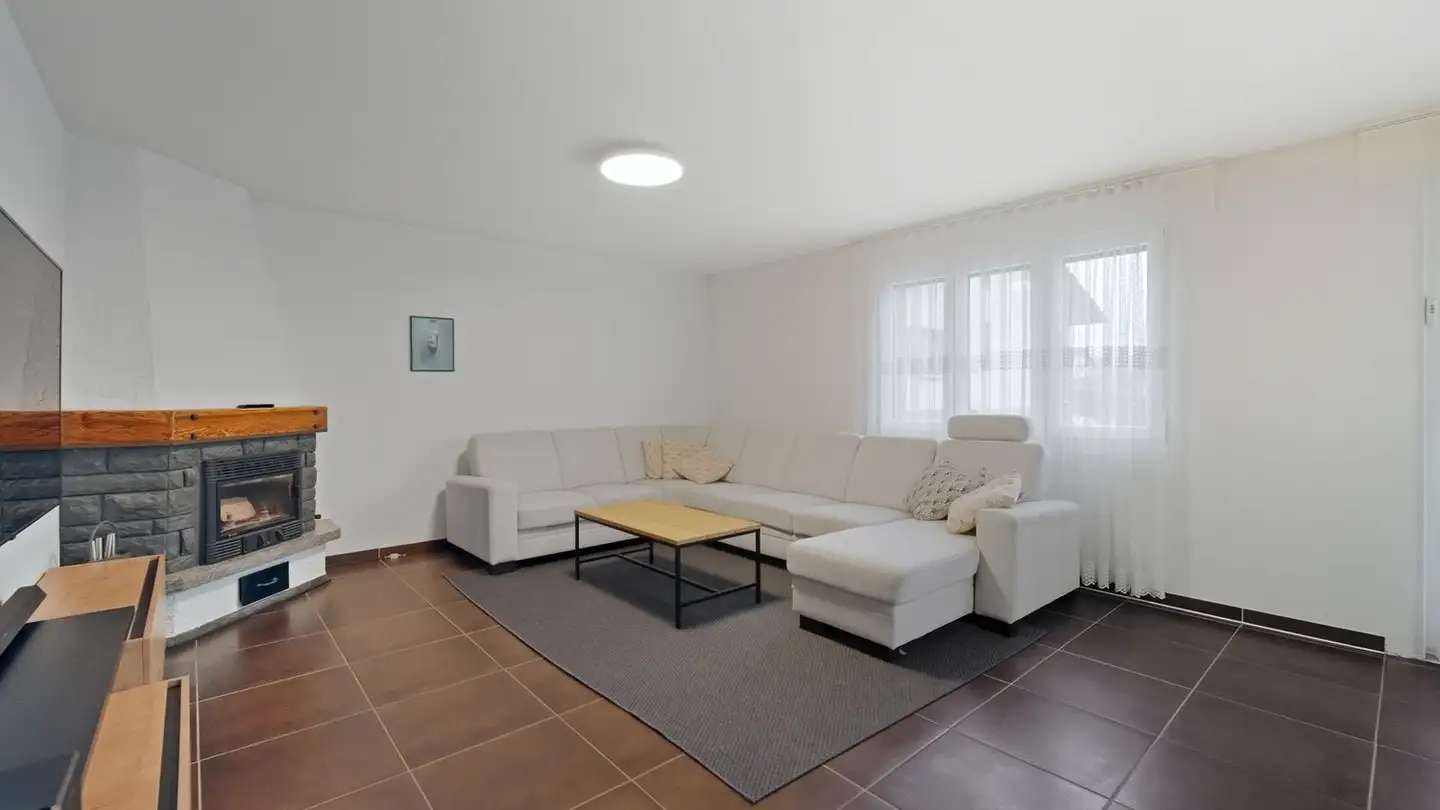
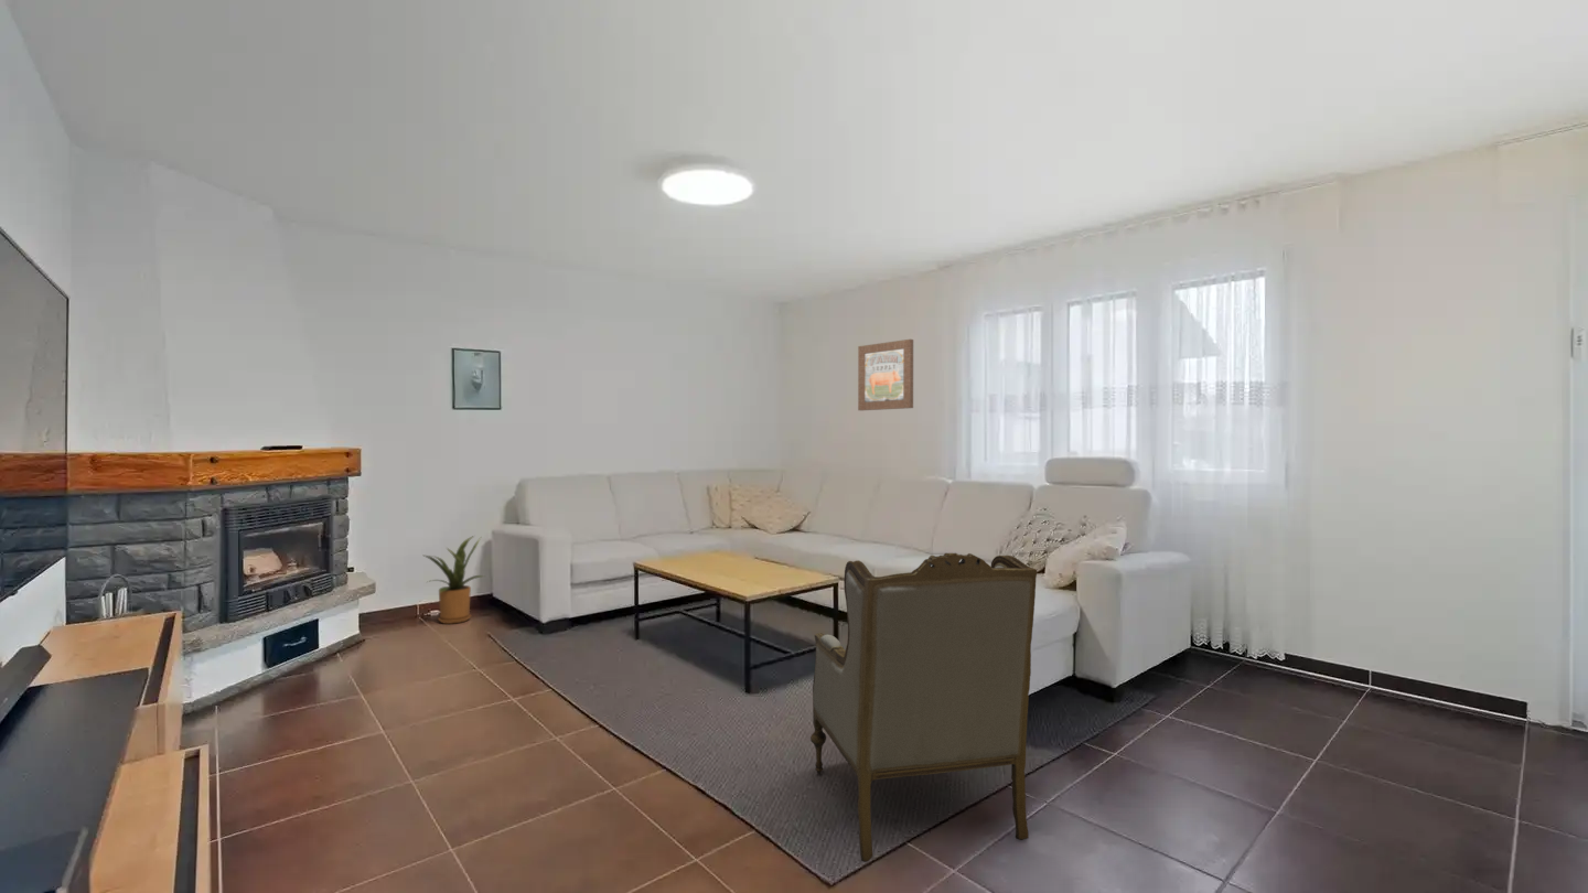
+ wall art (884, 376)
+ armchair (912, 671)
+ house plant (451, 579)
